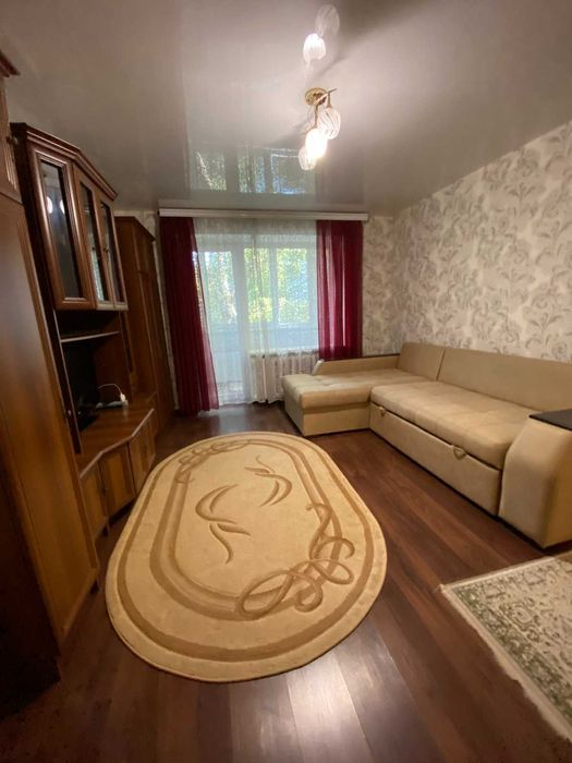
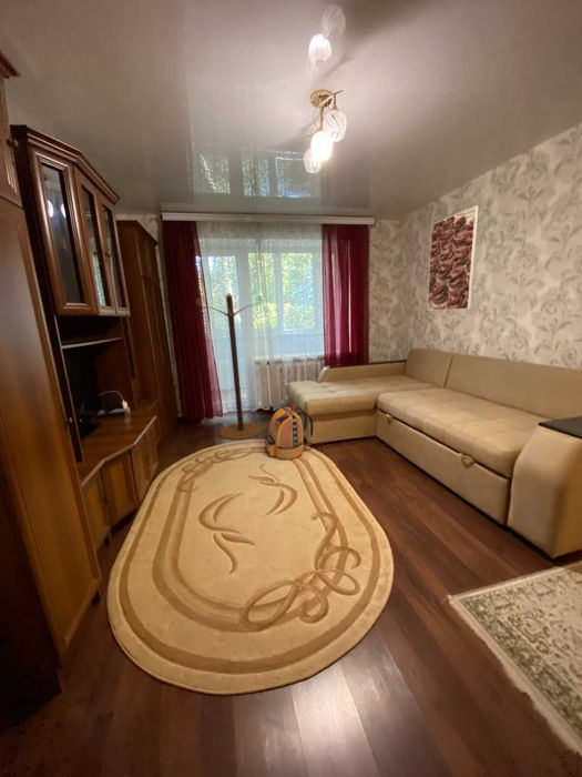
+ backpack (287, 427)
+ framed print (449, 264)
+ coat rack (235, 365)
